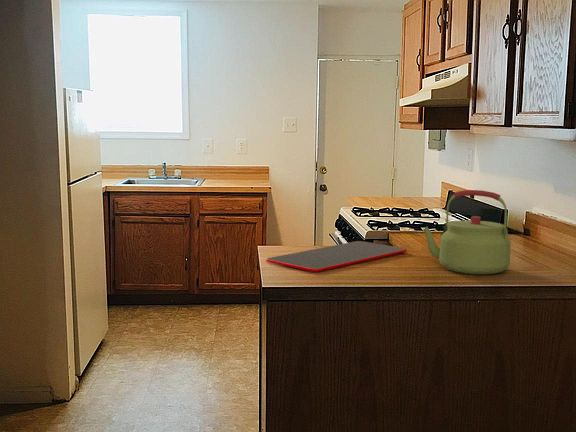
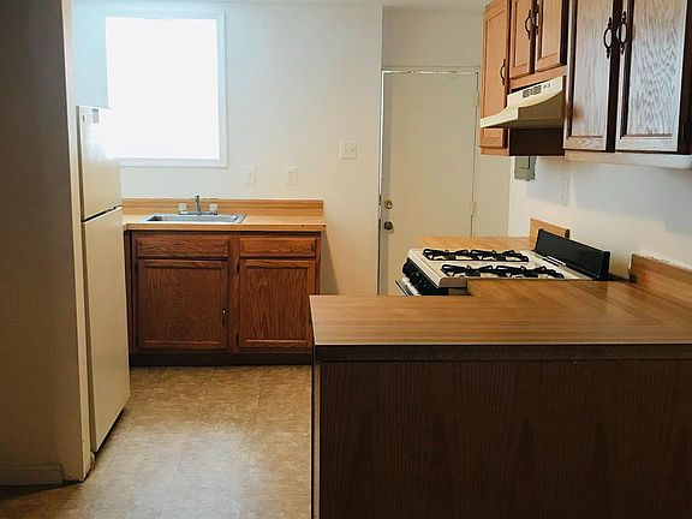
- cutting board (339, 255)
- kettle (465, 228)
